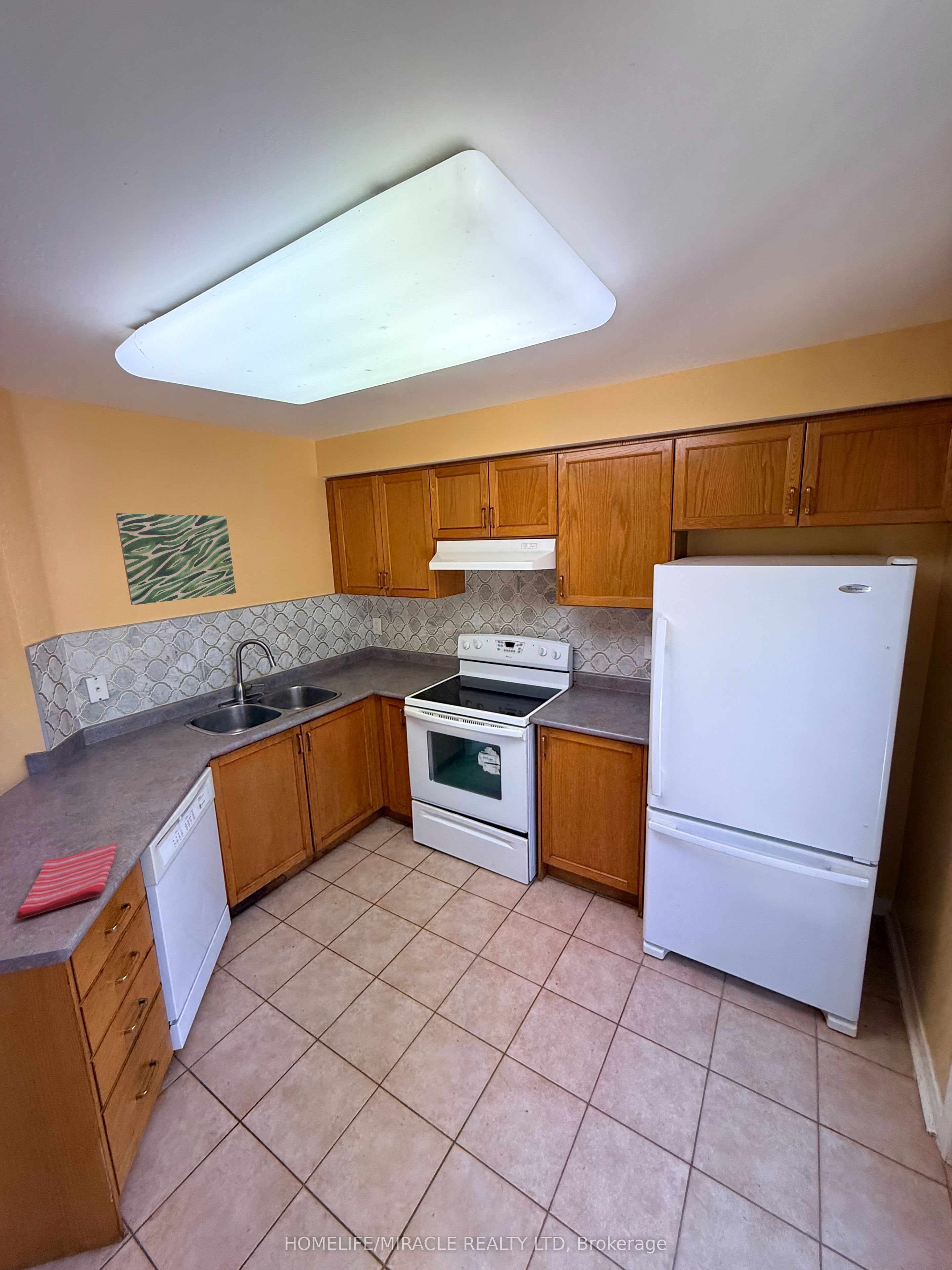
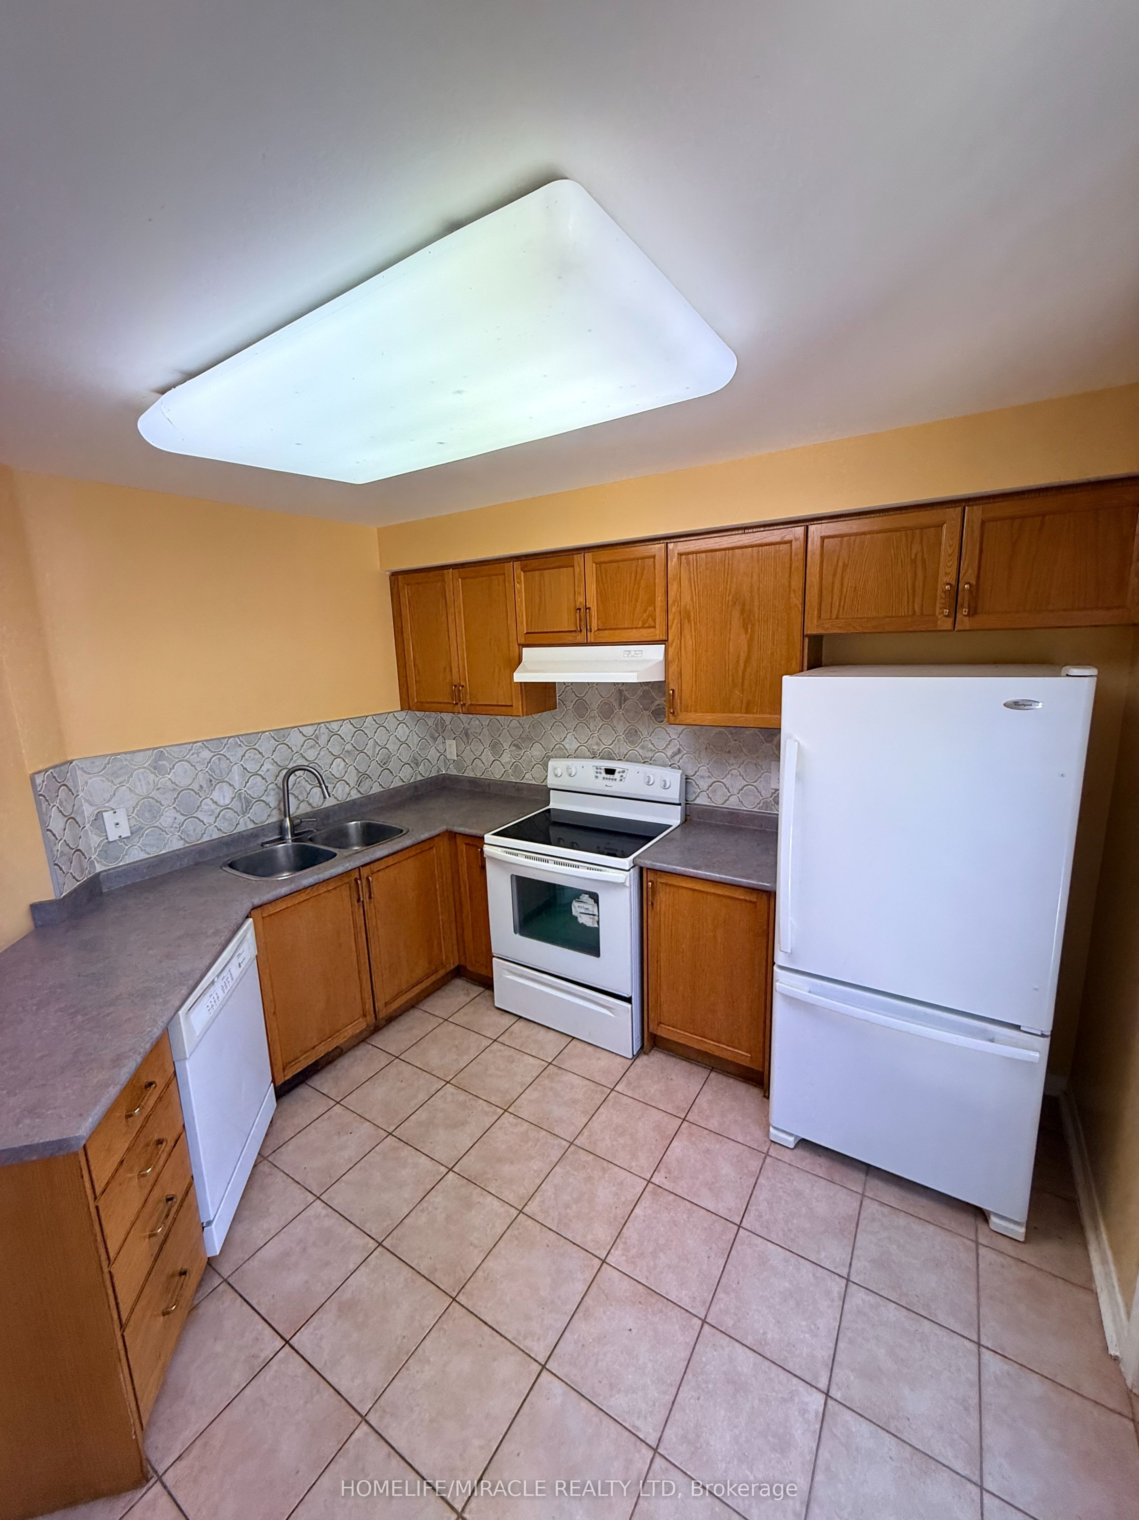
- dish towel (71, 877)
- wall art (182, 557)
